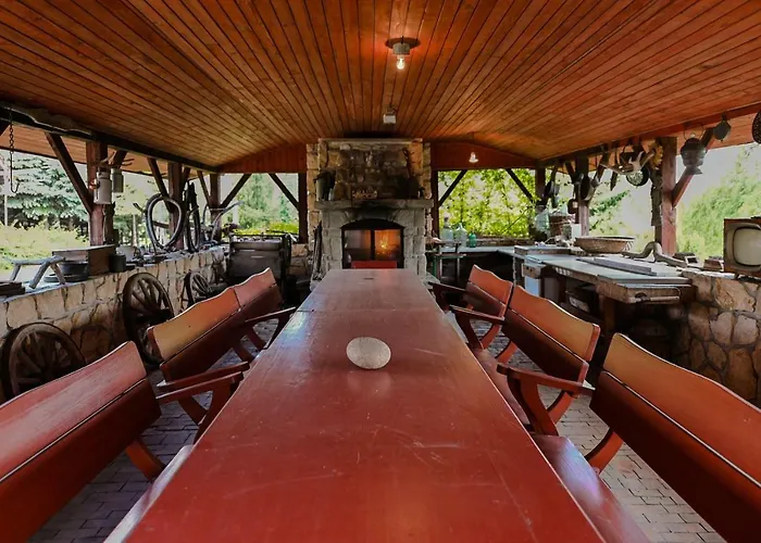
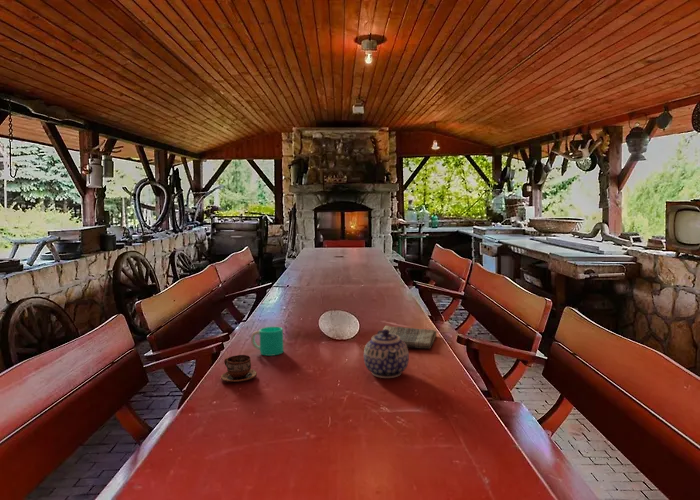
+ dish towel (407, 335)
+ cup (238, 367)
+ cup (267, 340)
+ teapot (386, 351)
